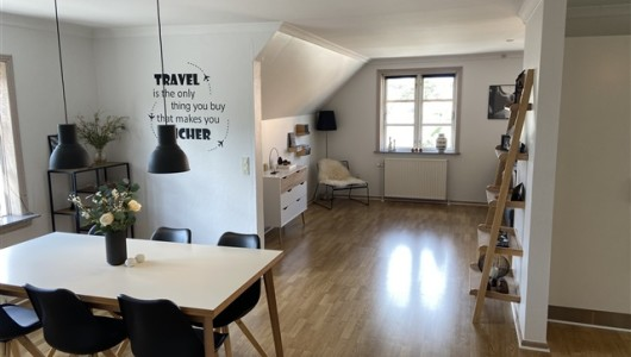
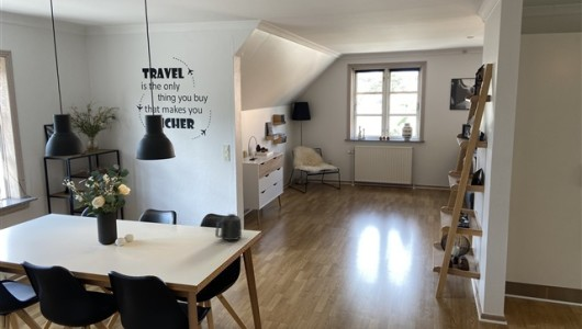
+ mug (230, 227)
